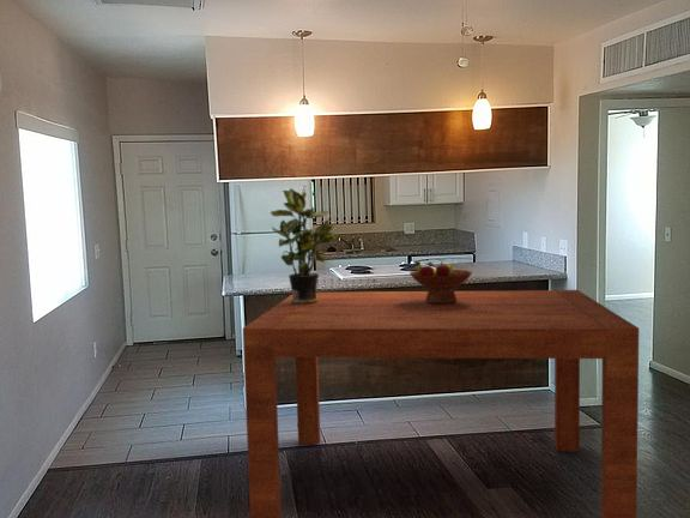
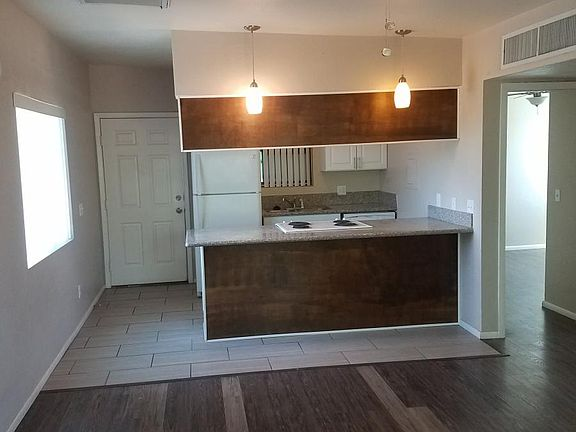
- potted plant (302, 246)
- fruit bowl (441, 281)
- dining table (434, 357)
